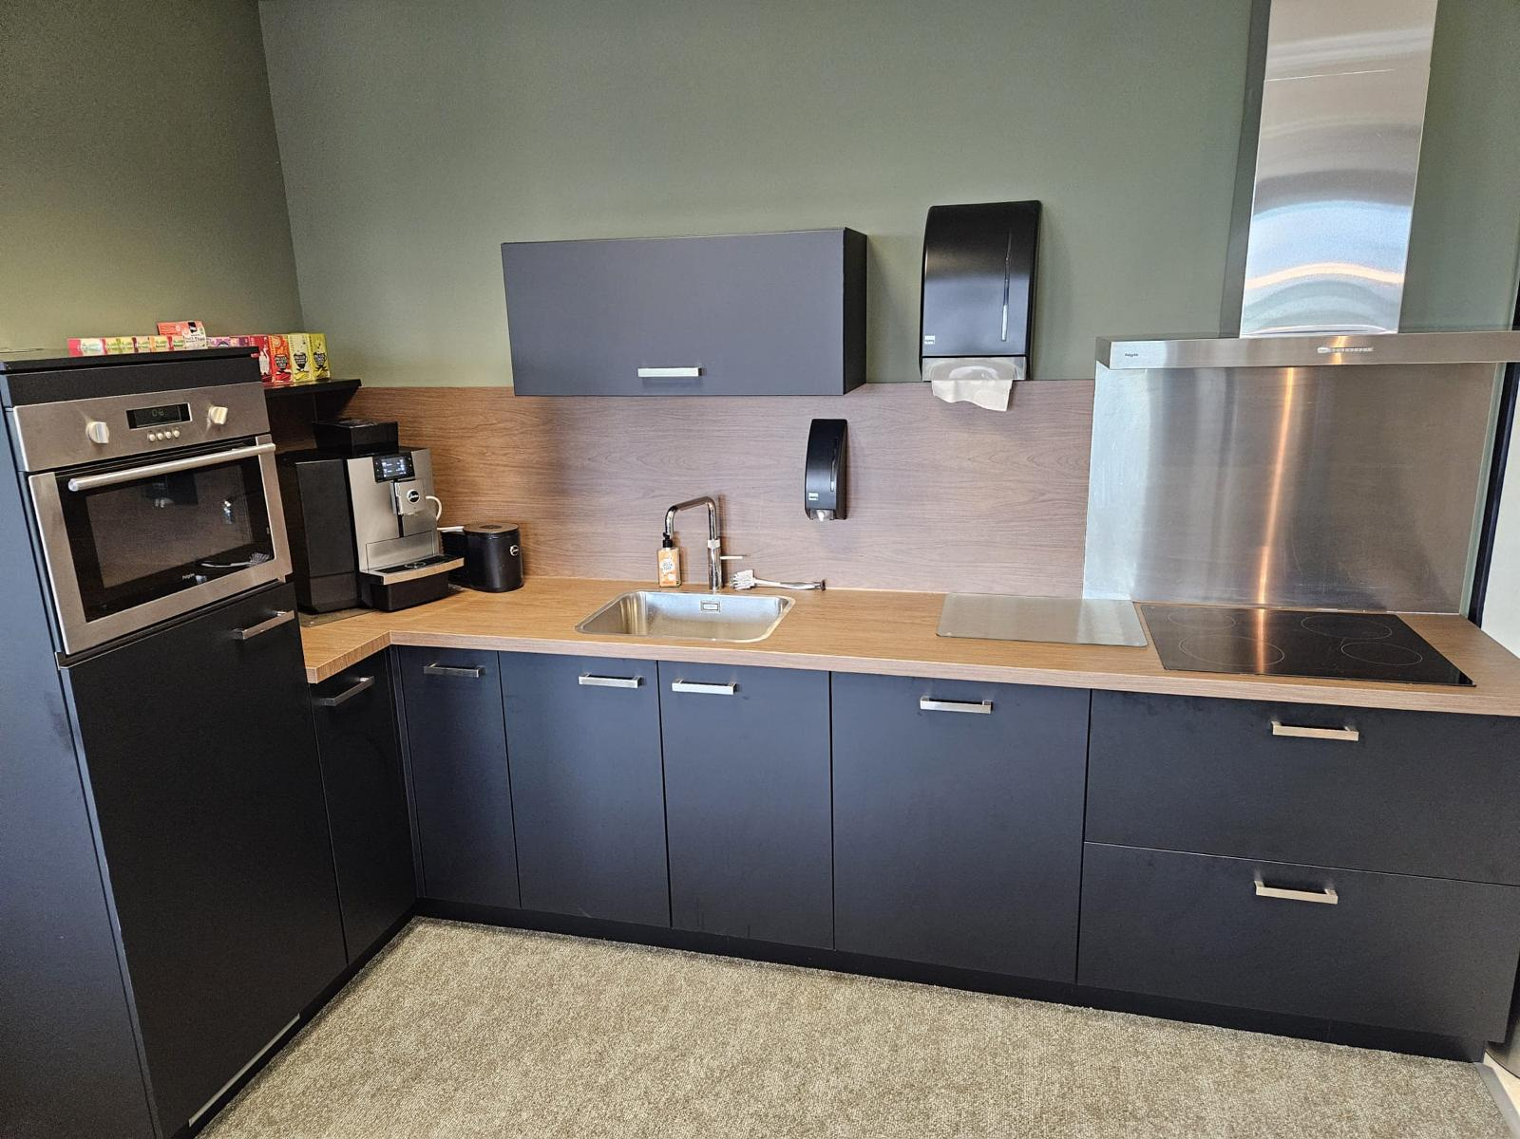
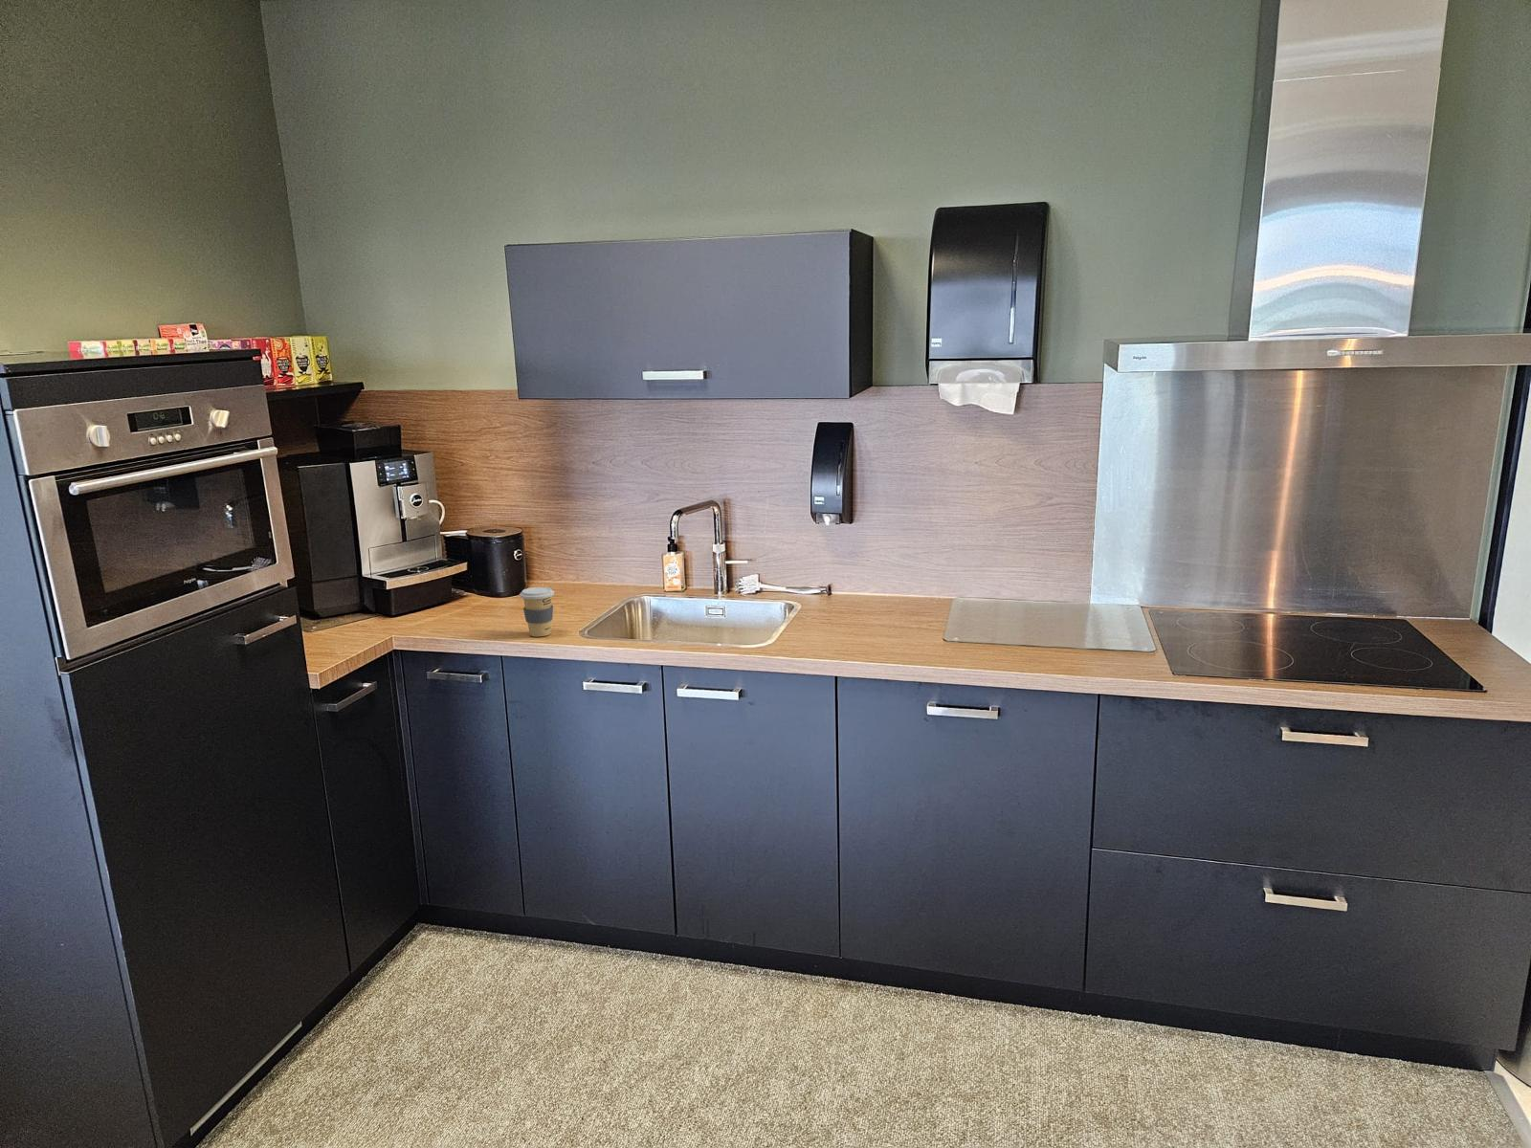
+ coffee cup (538, 611)
